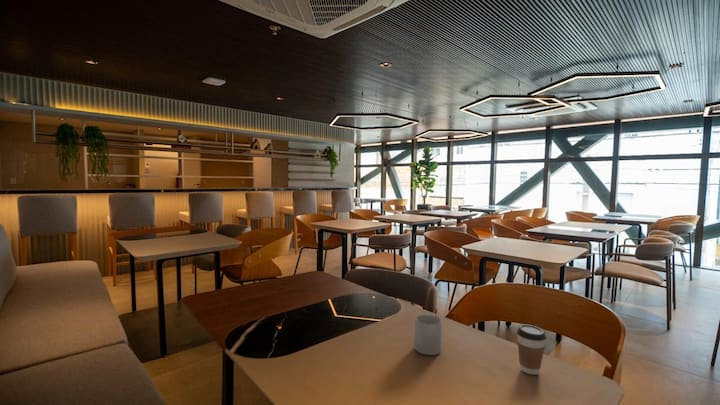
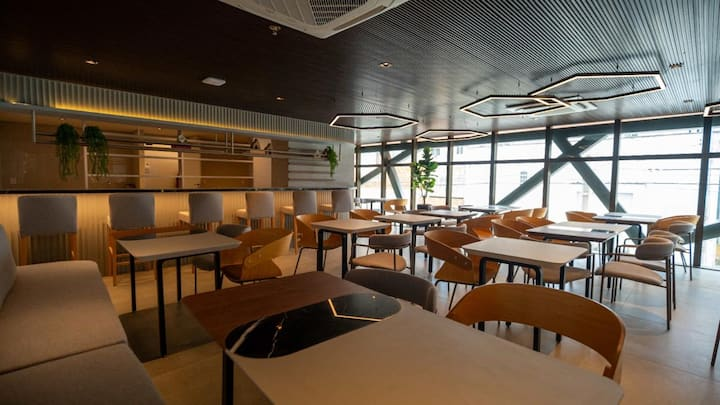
- mug (430, 332)
- coffee cup (530, 349)
